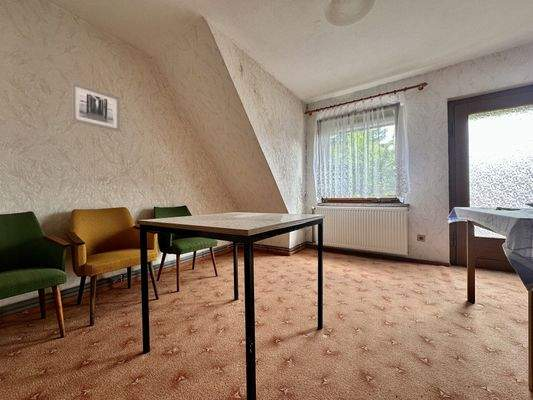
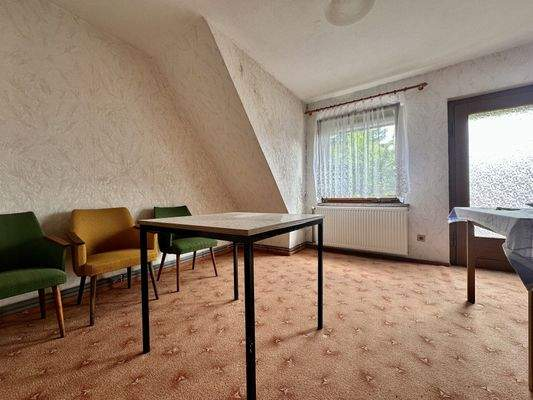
- wall art (96, 108)
